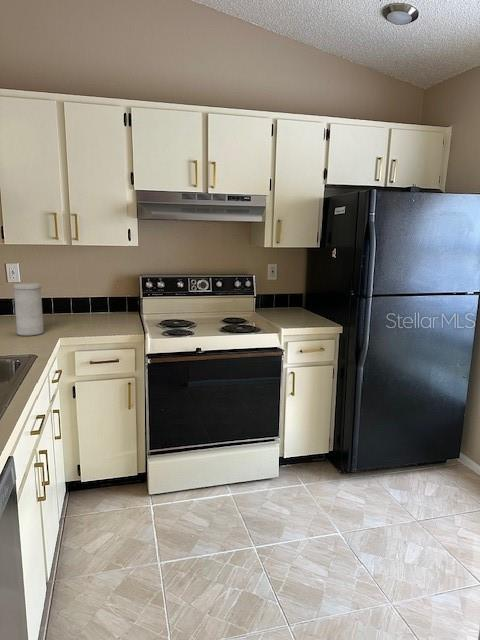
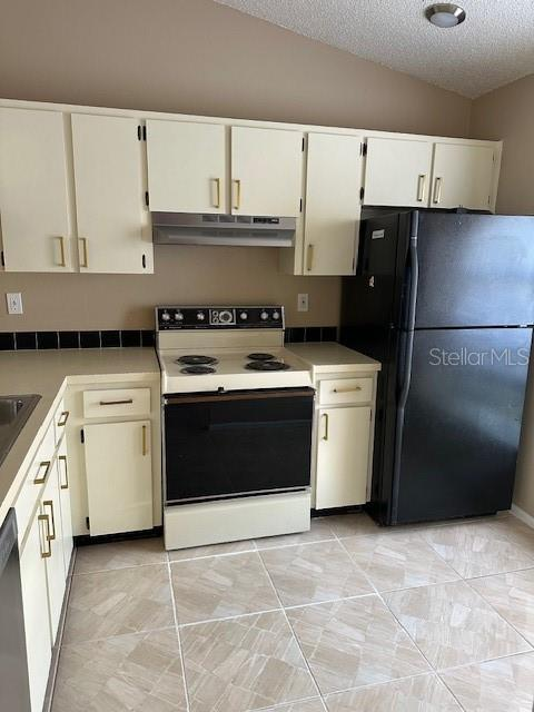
- canister (28, 309)
